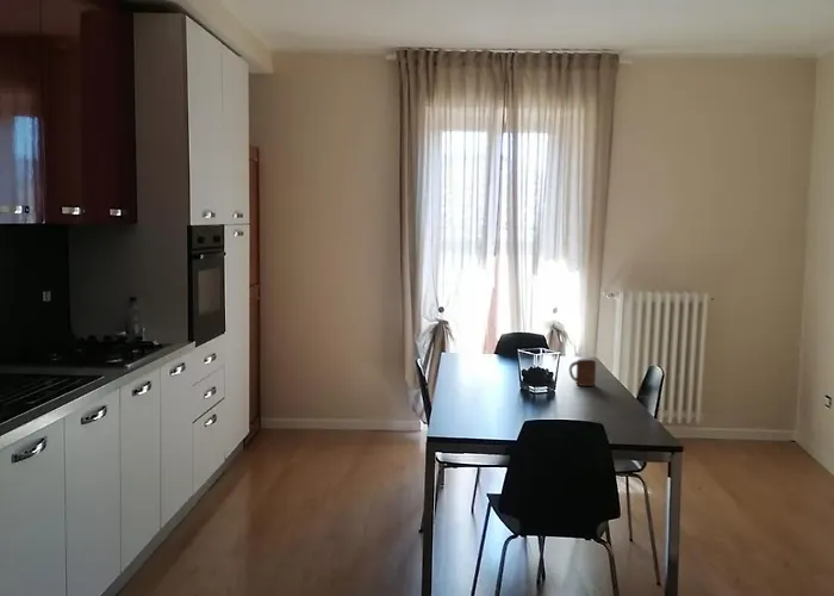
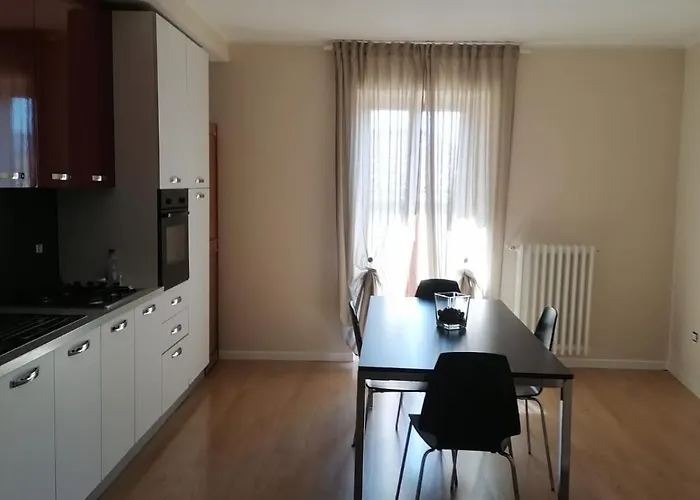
- cup (583, 373)
